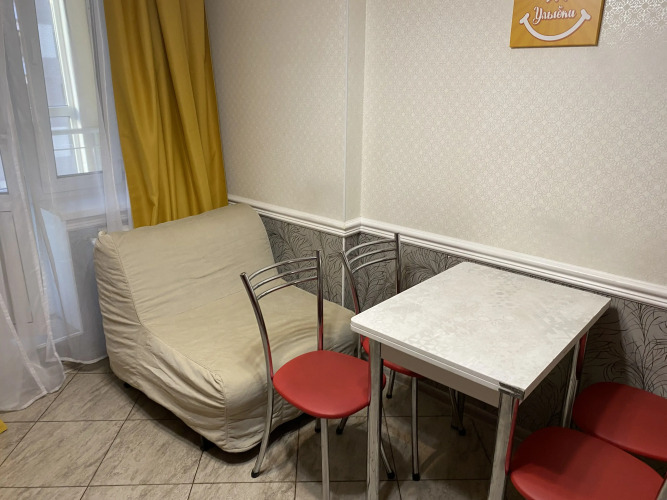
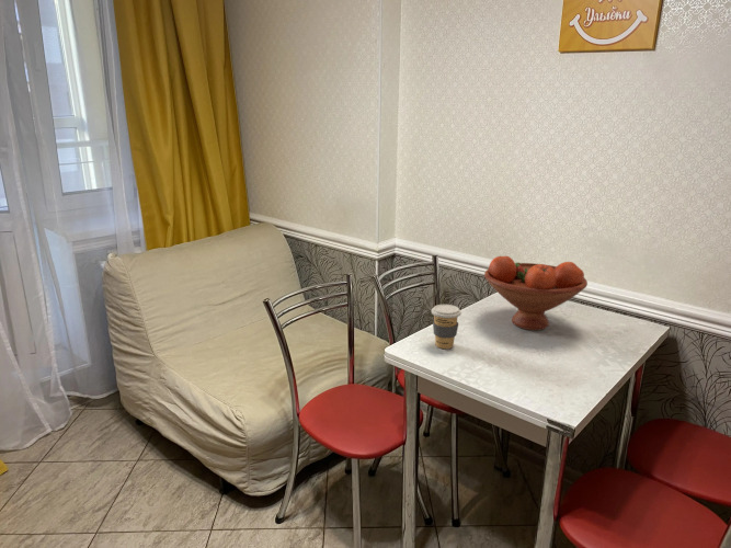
+ fruit bowl (533, 290)
+ coffee cup (445, 327)
